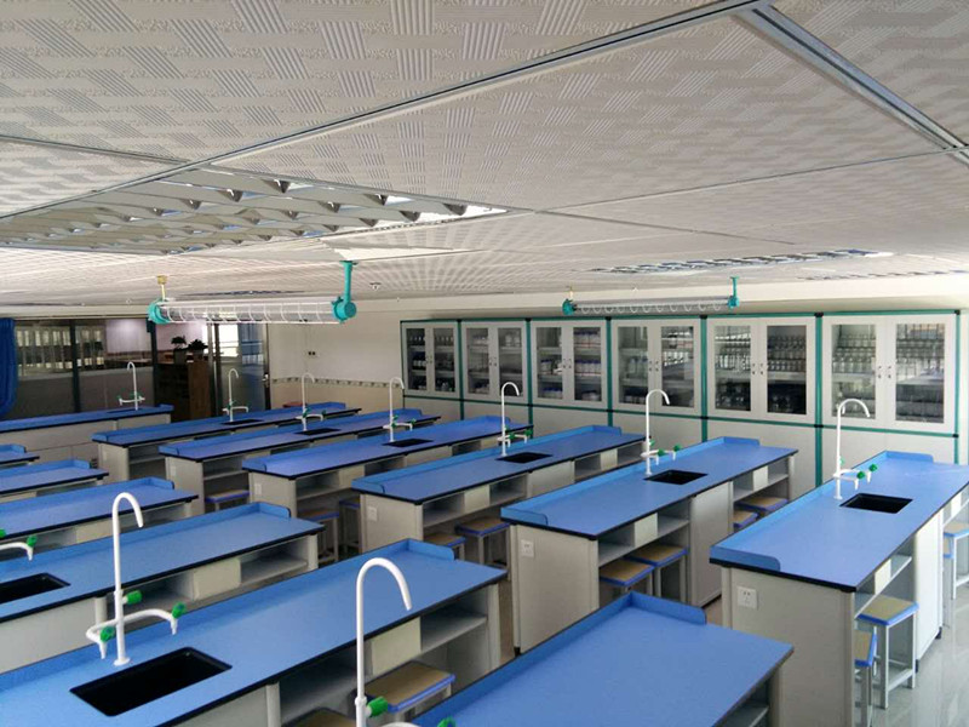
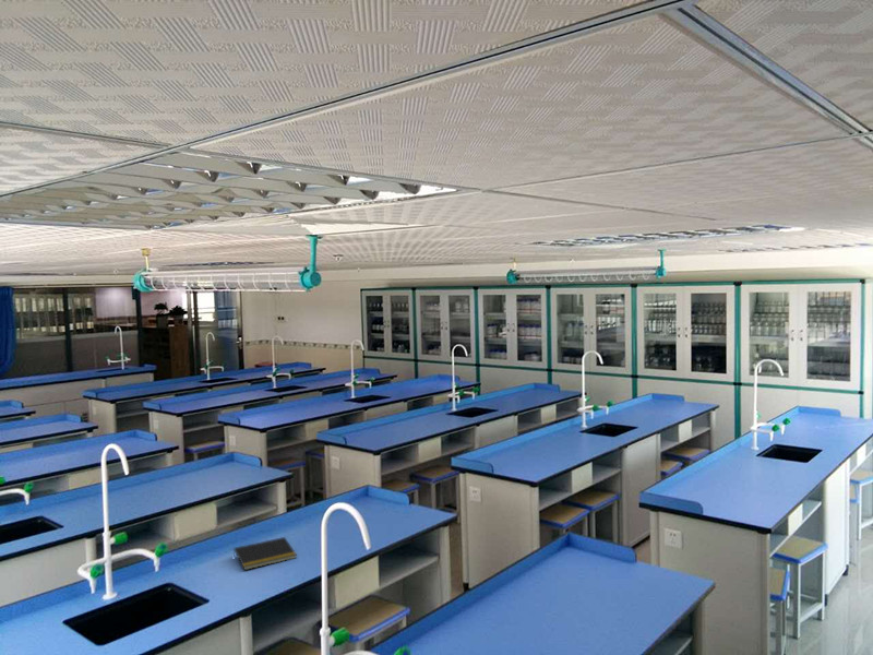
+ notepad (265, 552)
